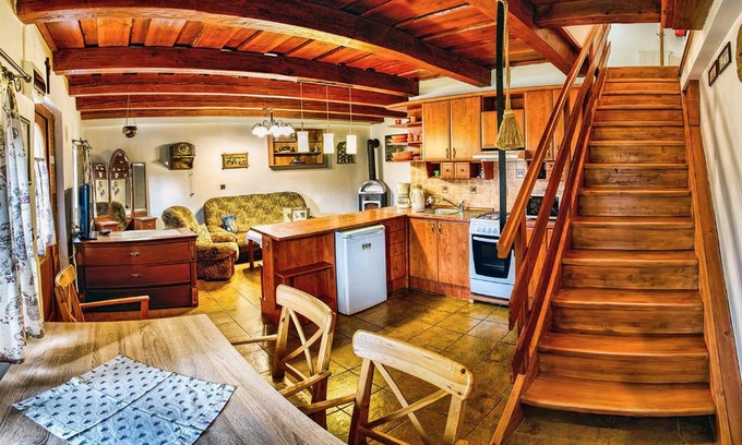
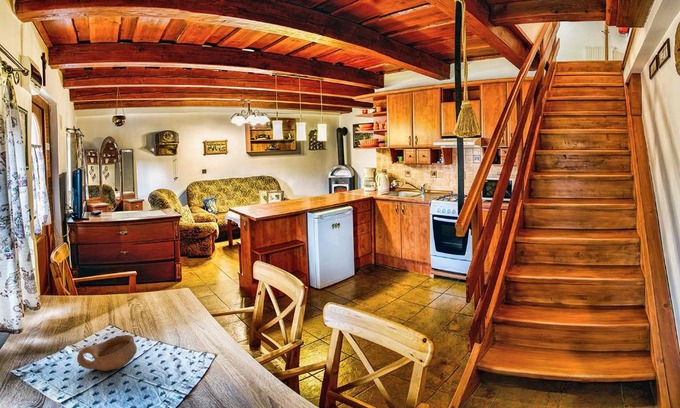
+ bowl (107, 354)
